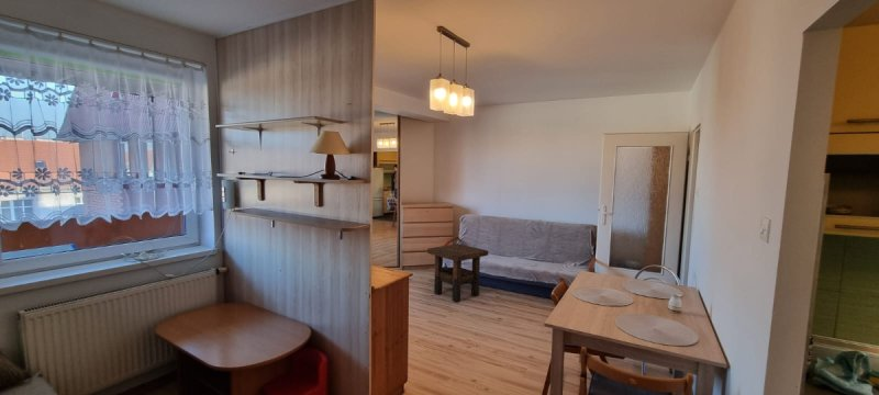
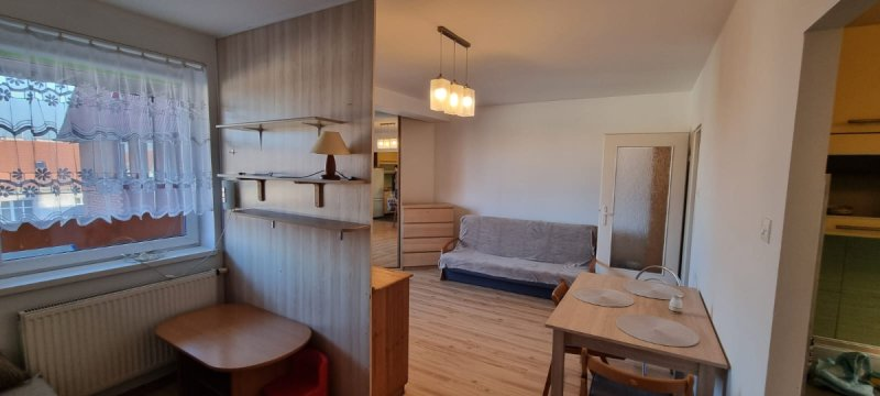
- side table (457, 271)
